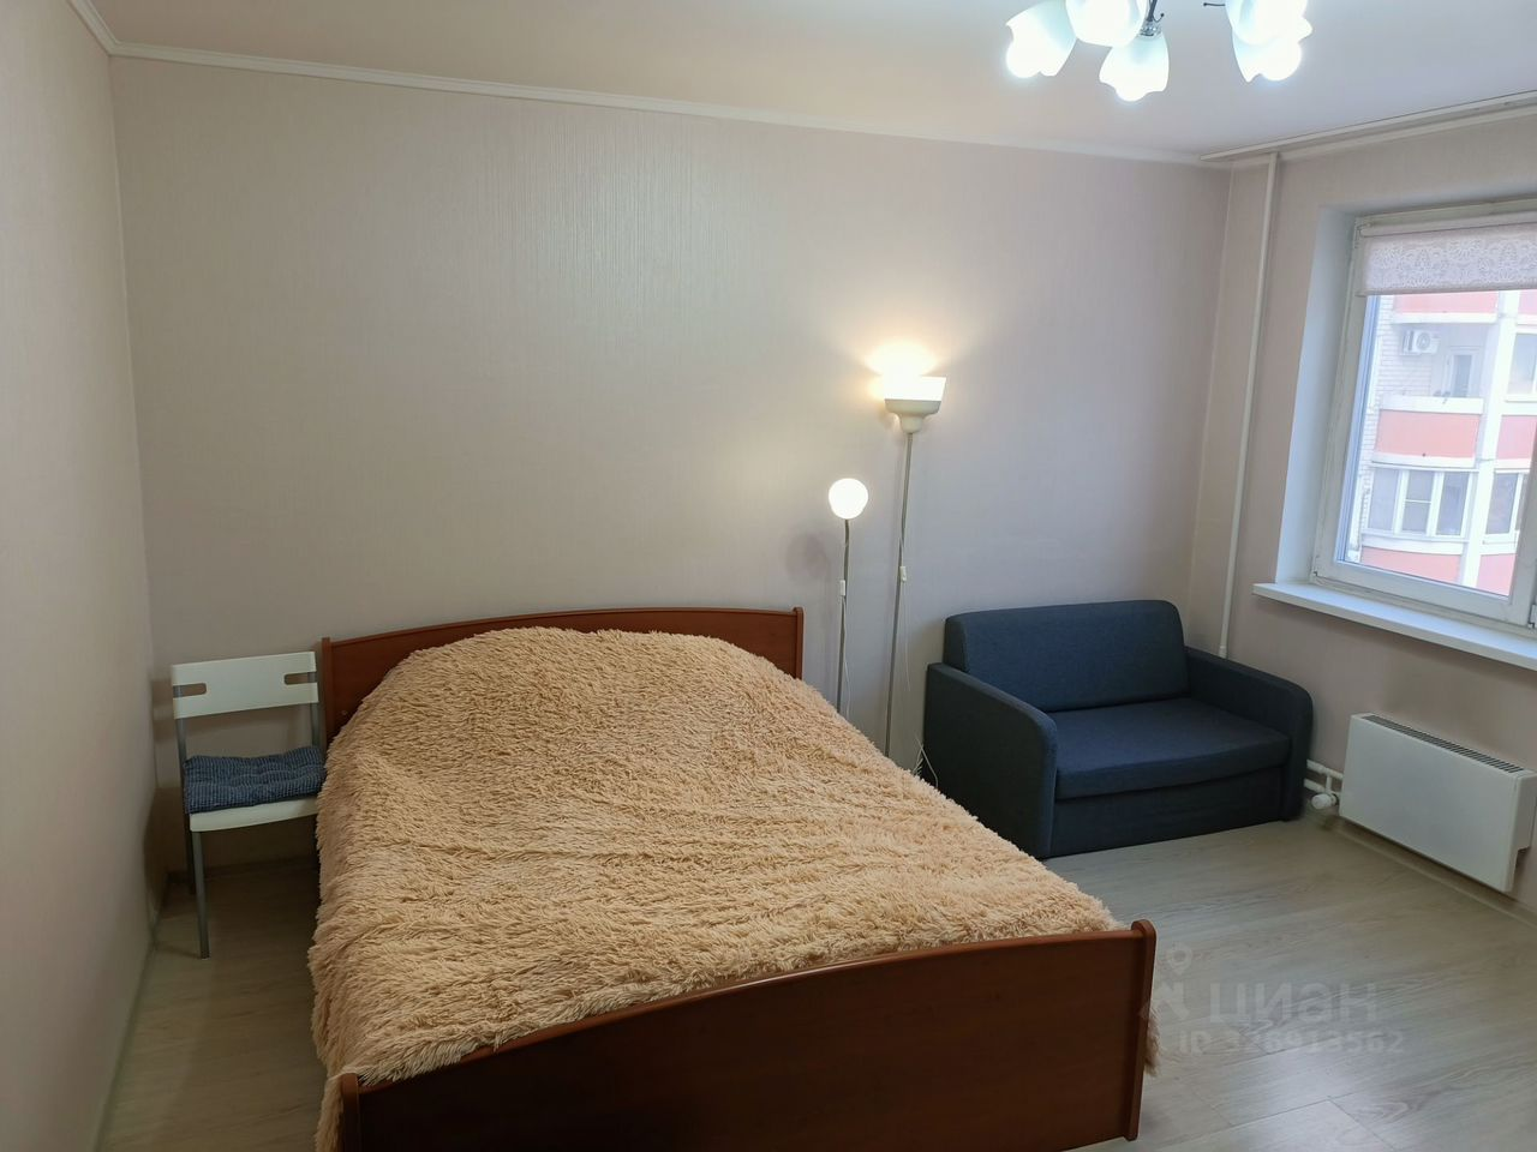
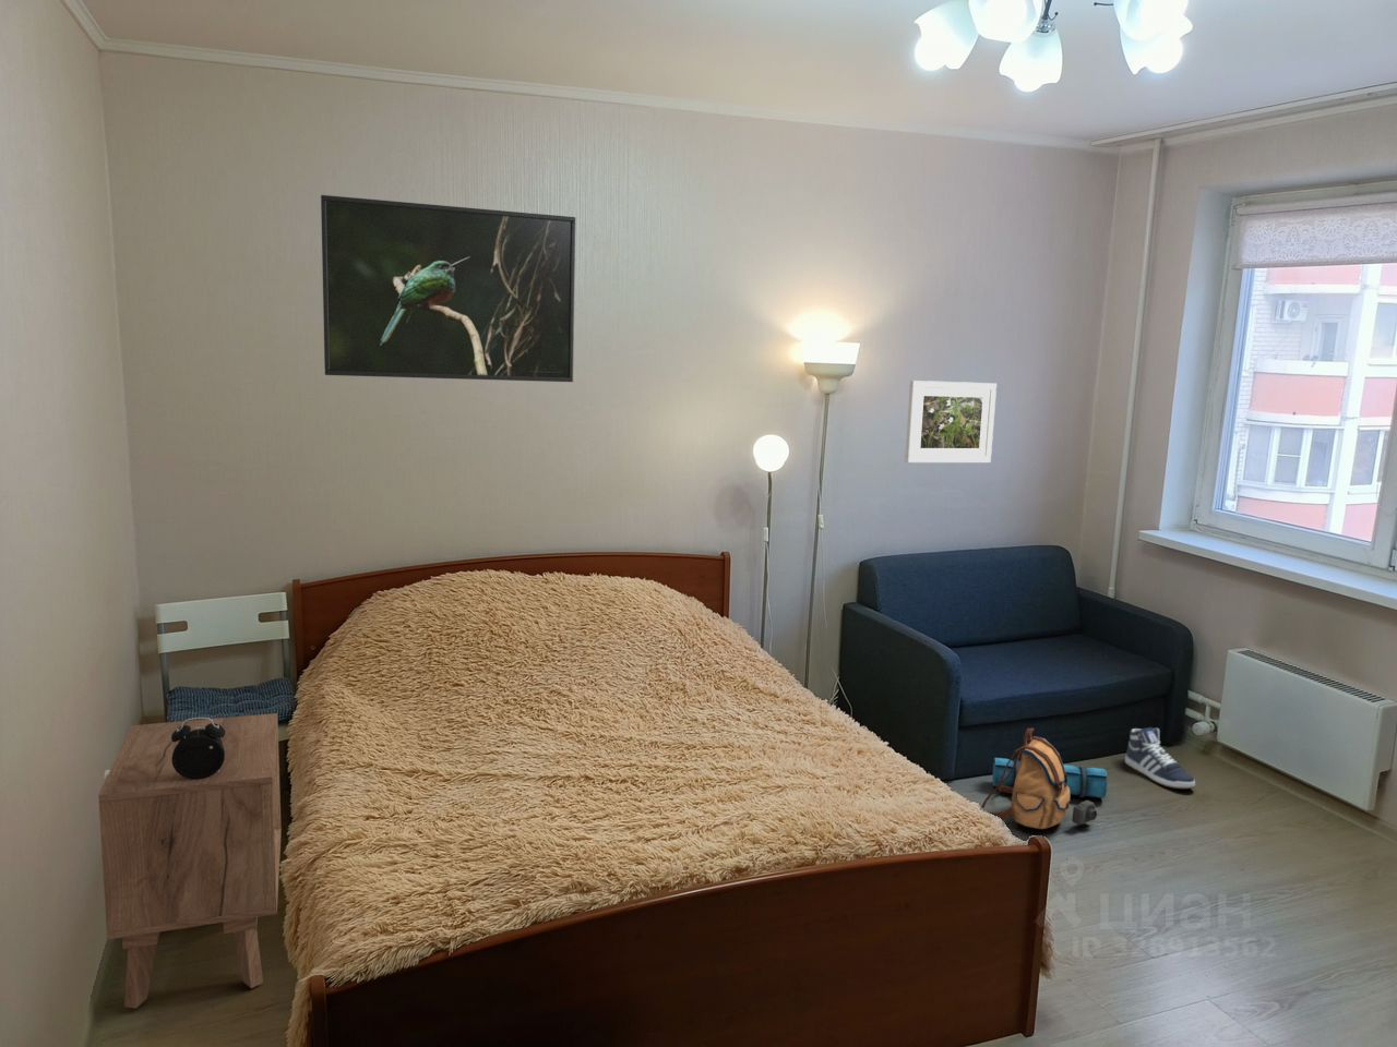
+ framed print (453, 294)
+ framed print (950, 422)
+ sneaker (1159, 754)
+ nightstand (196, 853)
+ alarm clock (199, 745)
+ backpack (1041, 761)
